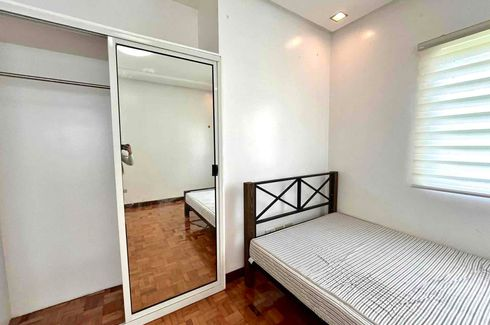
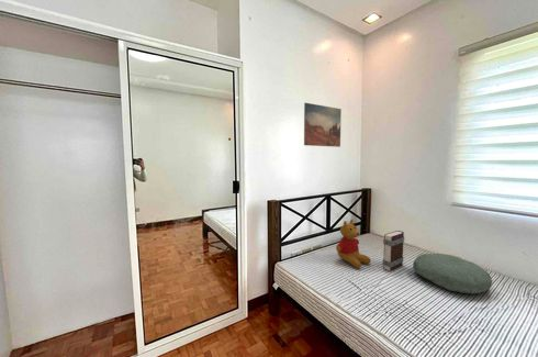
+ stuffed bear (352, 242)
+ book (394, 250)
+ pillow (450, 270)
+ wall art (323, 125)
